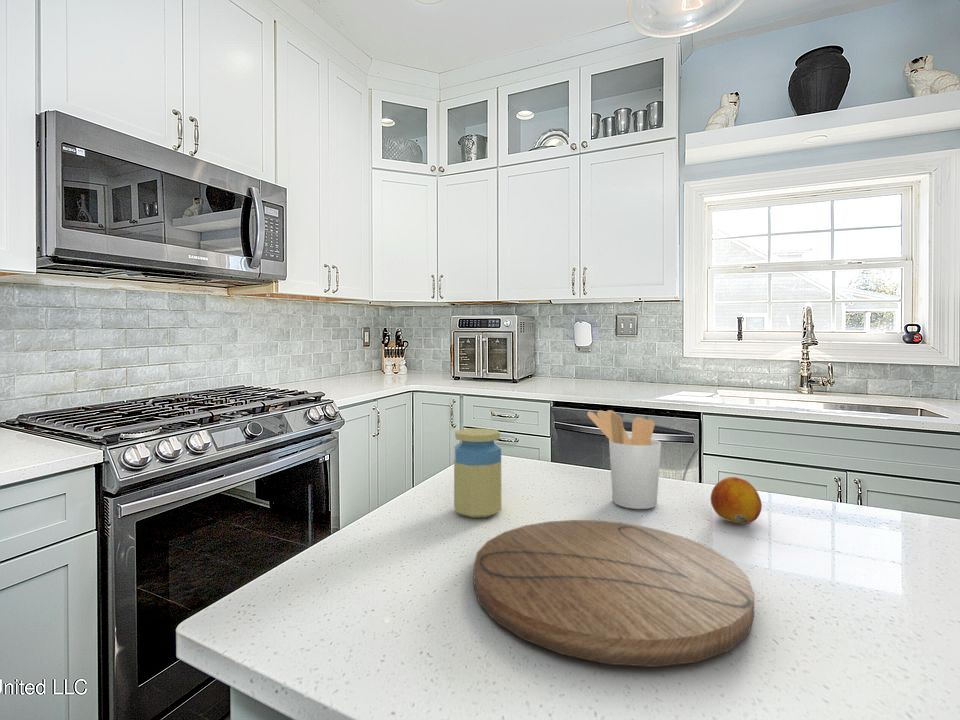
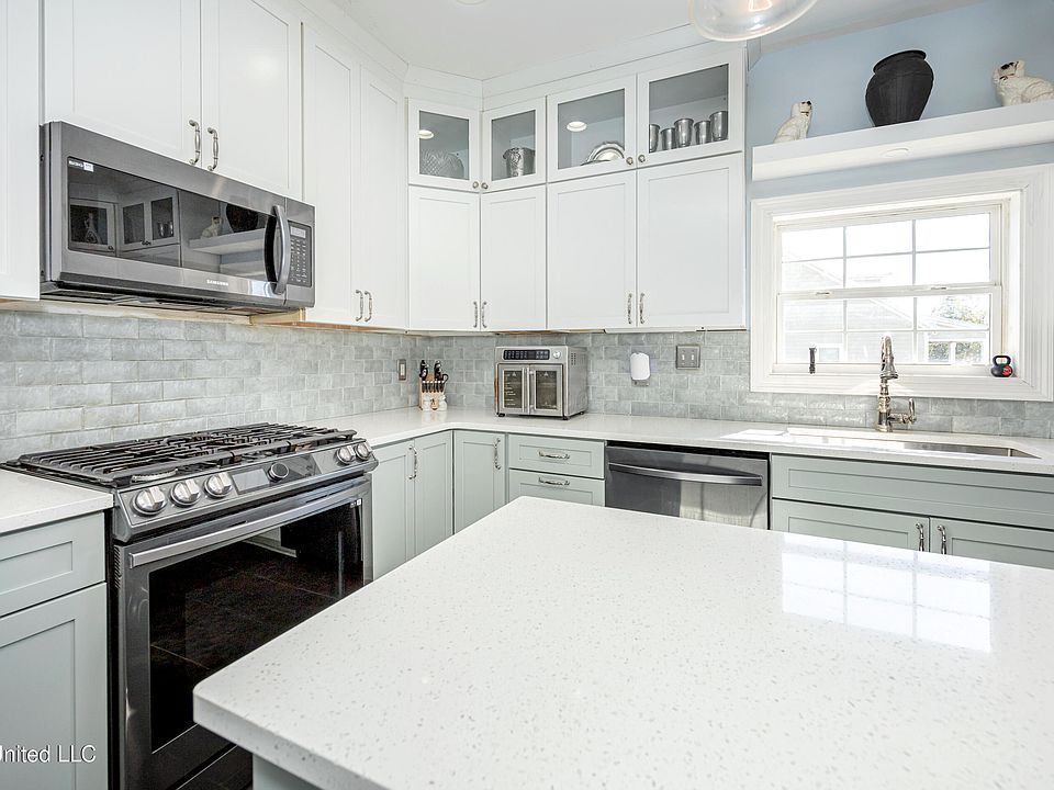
- utensil holder (623, 454)
- cutting board (604, 574)
- jar (477, 471)
- fruit (735, 499)
